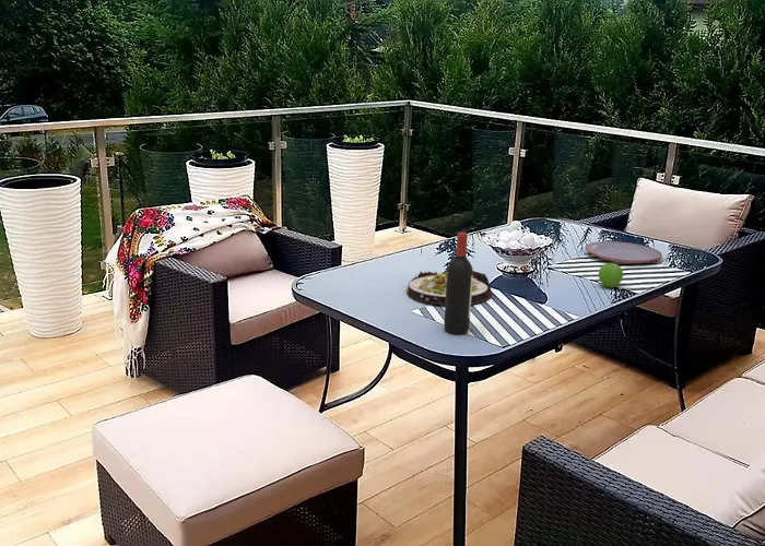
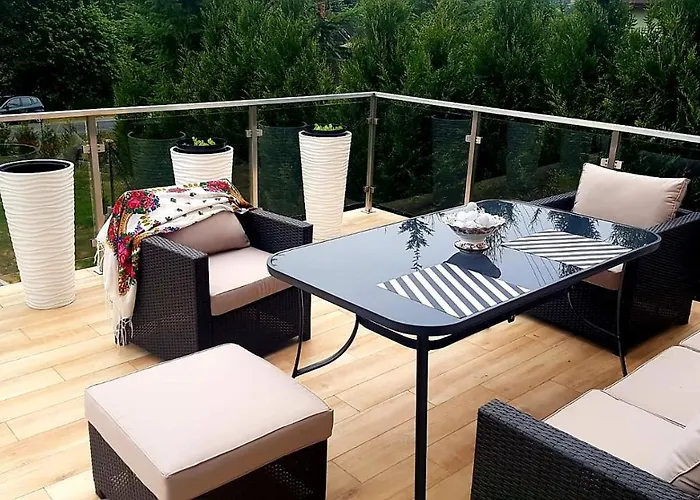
- plate (622, 253)
- wine bottle (459, 282)
- salad plate (446, 283)
- fruit (610, 275)
